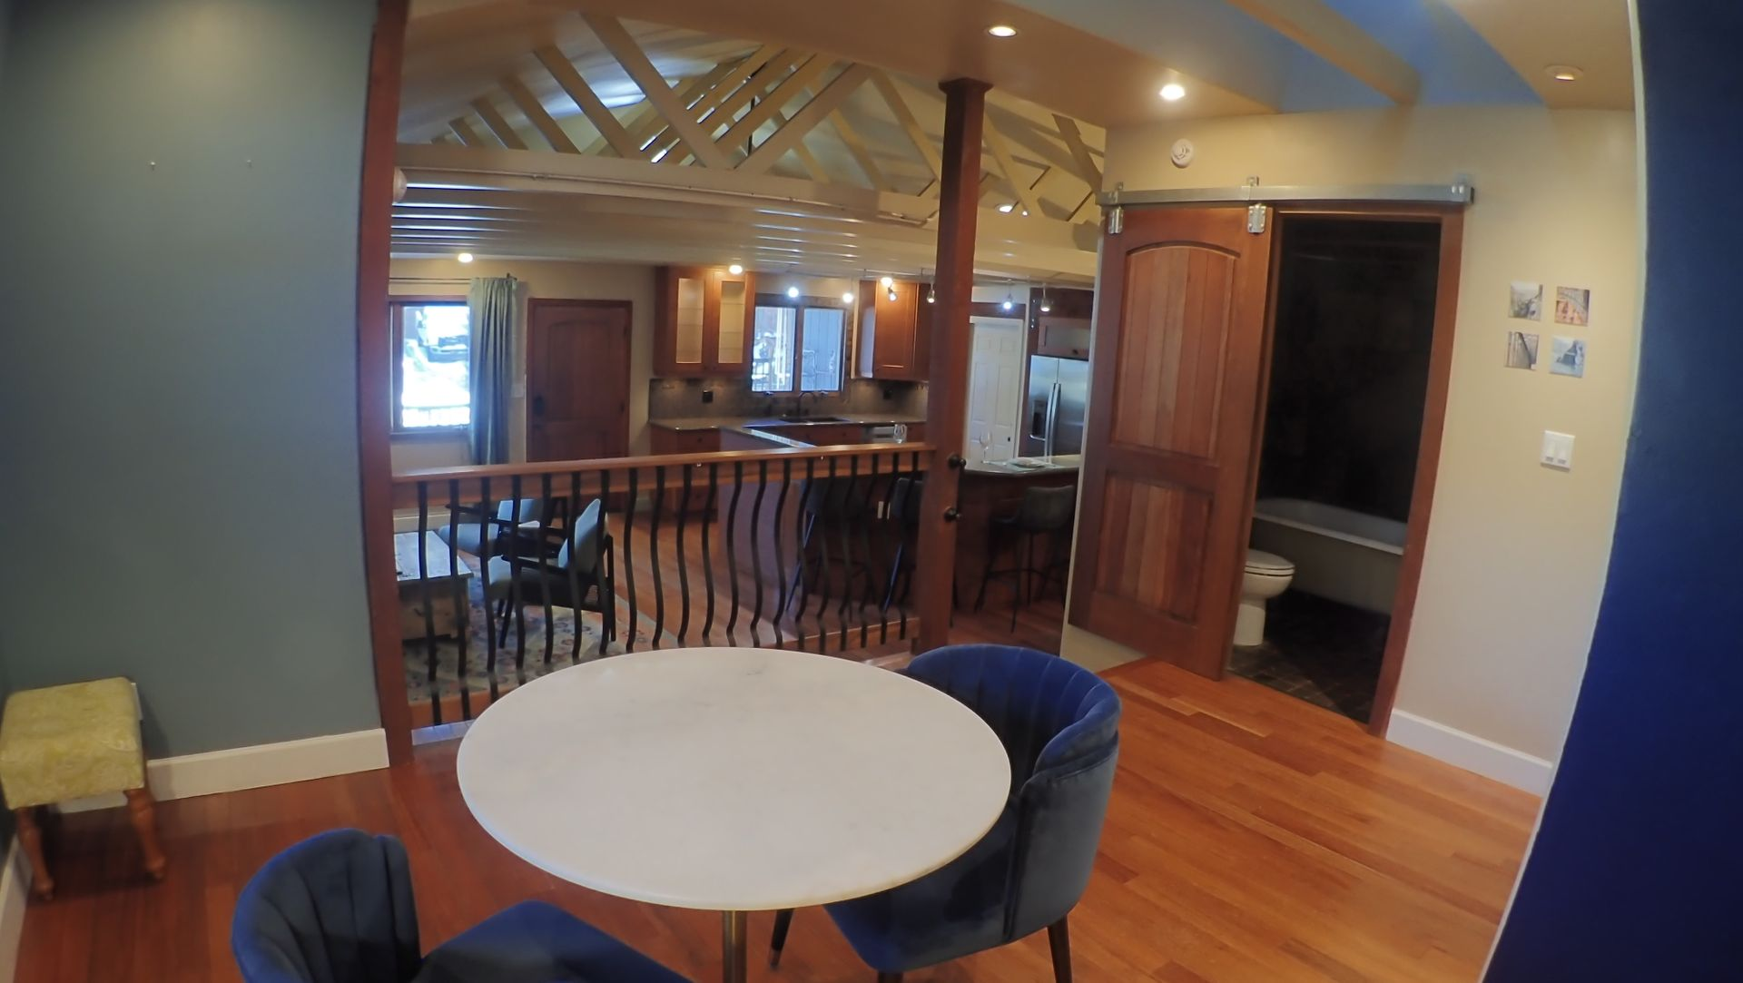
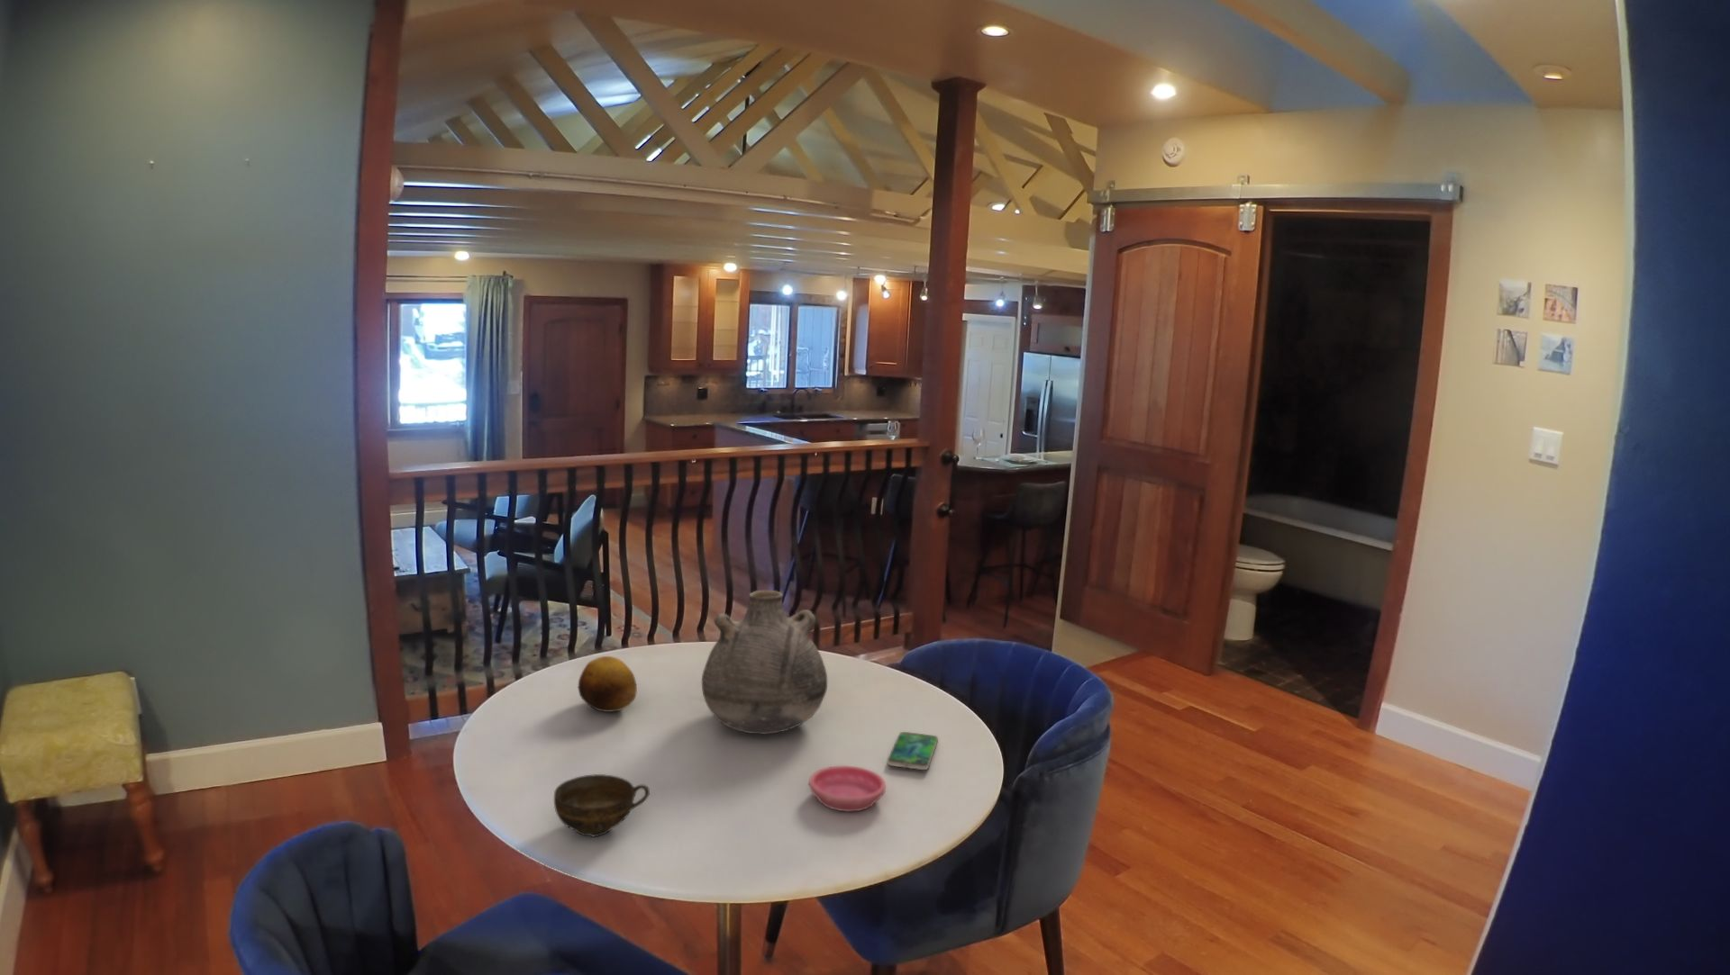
+ saucer (847, 790)
+ vase (765, 659)
+ cup (602, 808)
+ fruit (607, 683)
+ smartphone (913, 749)
